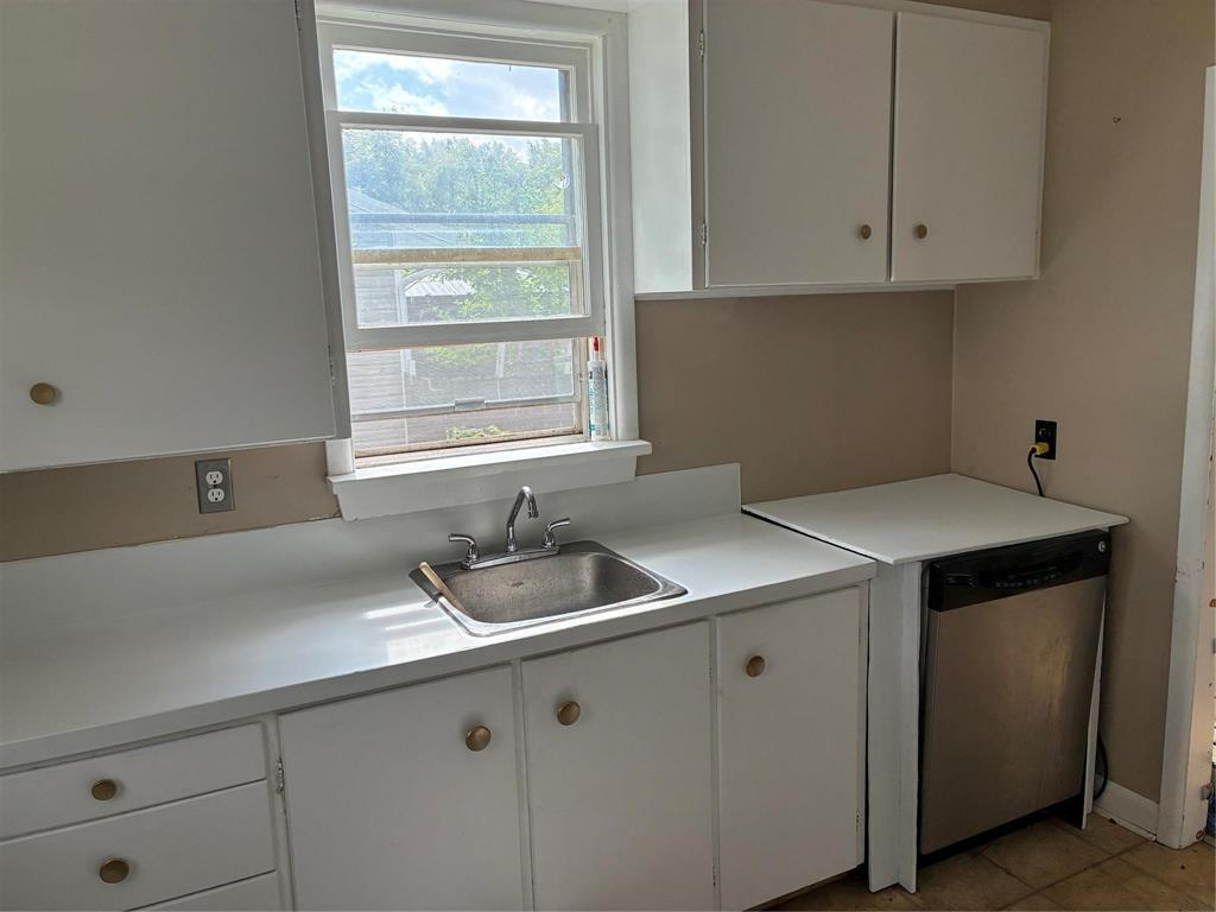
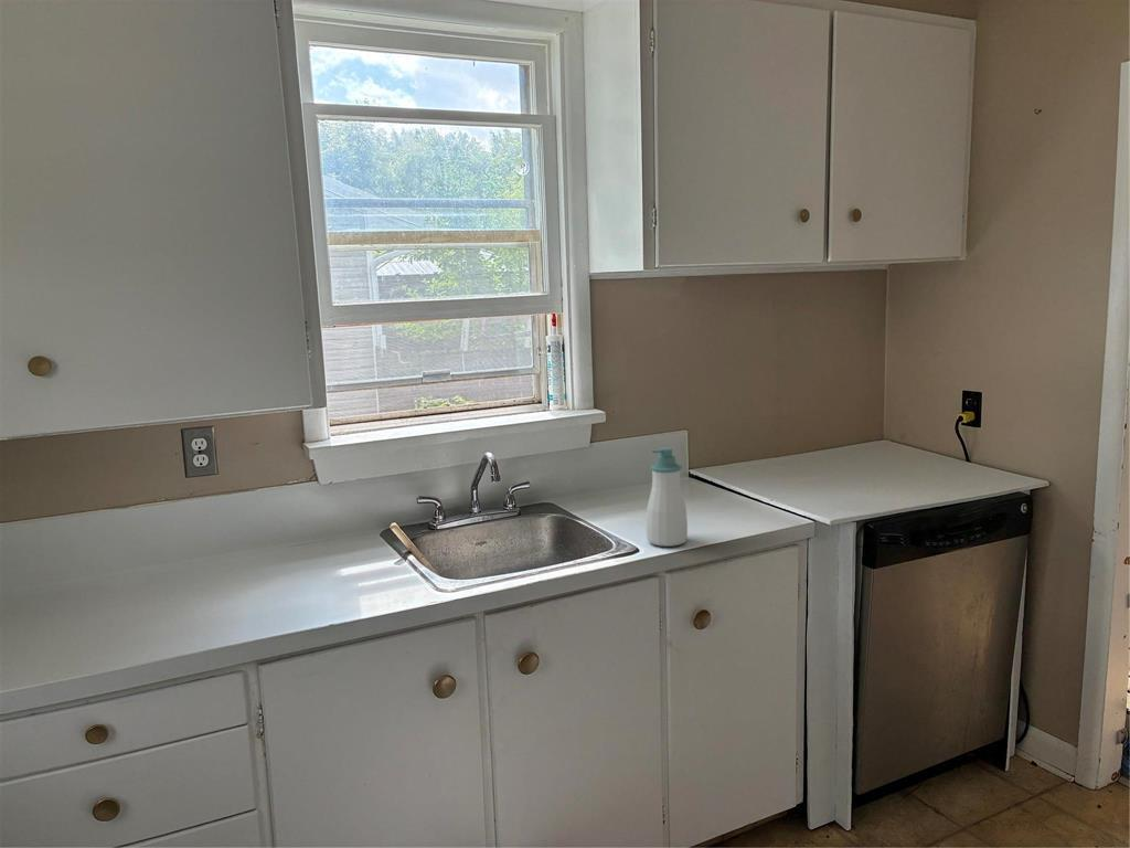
+ soap bottle (665, 495)
